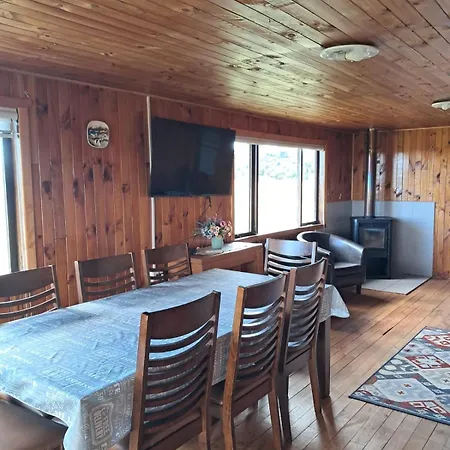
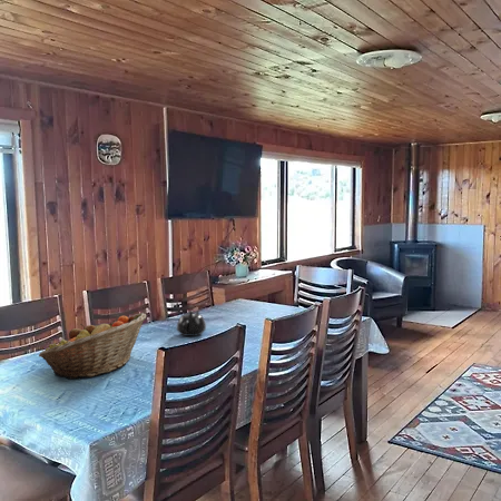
+ fruit basket (96, 342)
+ teapot (191, 322)
